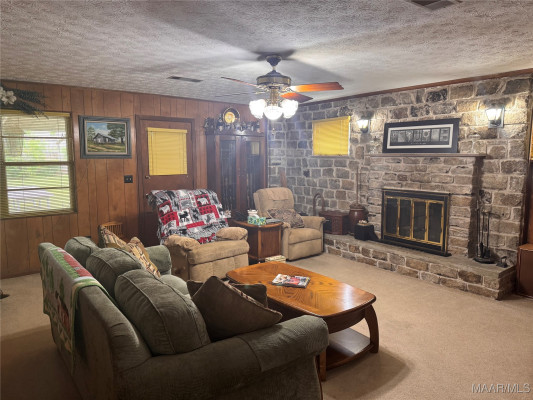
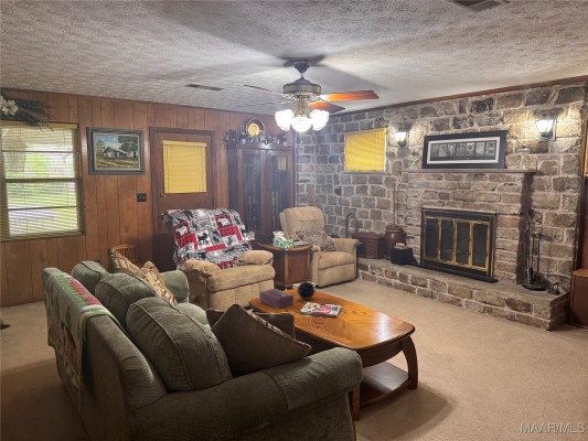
+ decorative orb (306, 290)
+ tissue box (276, 298)
